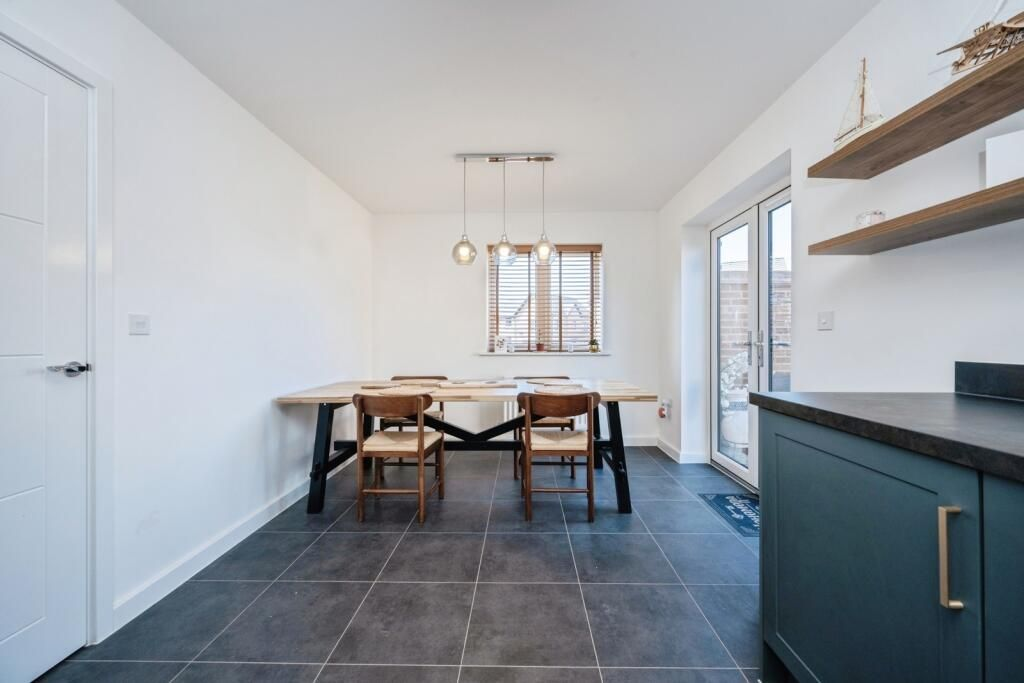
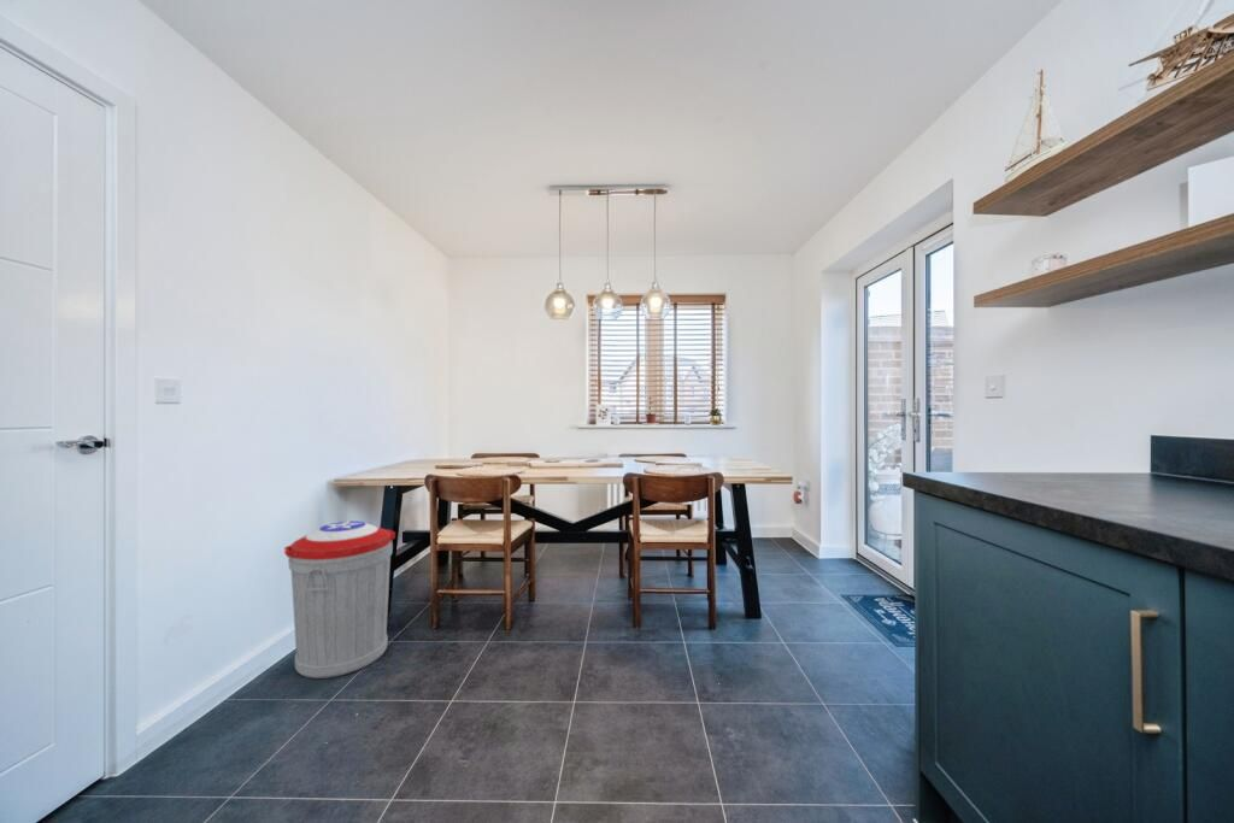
+ trash can (342, 589)
